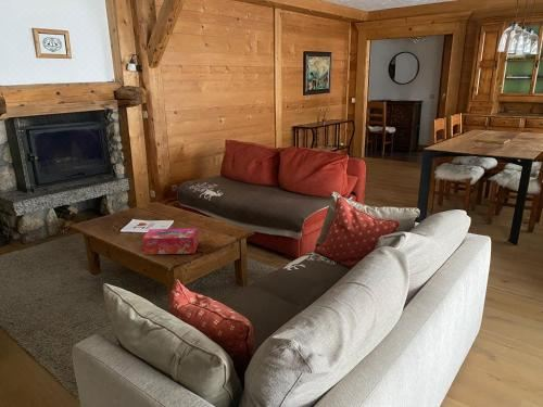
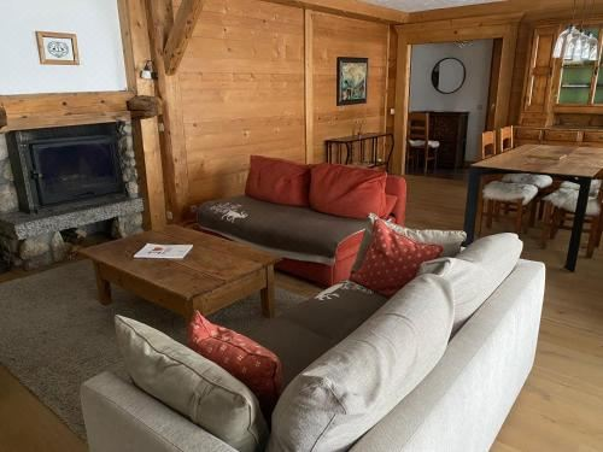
- tissue box (171, 241)
